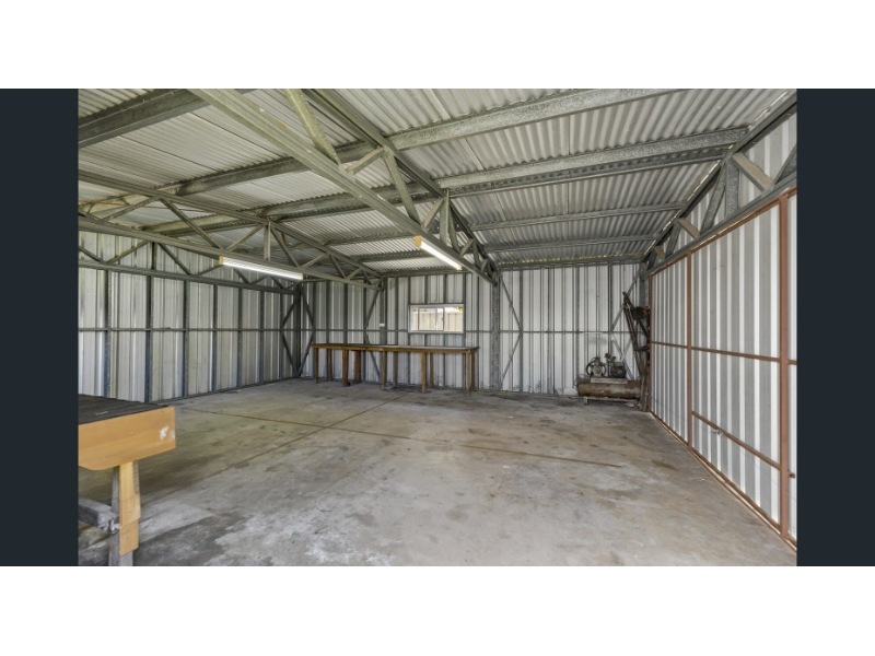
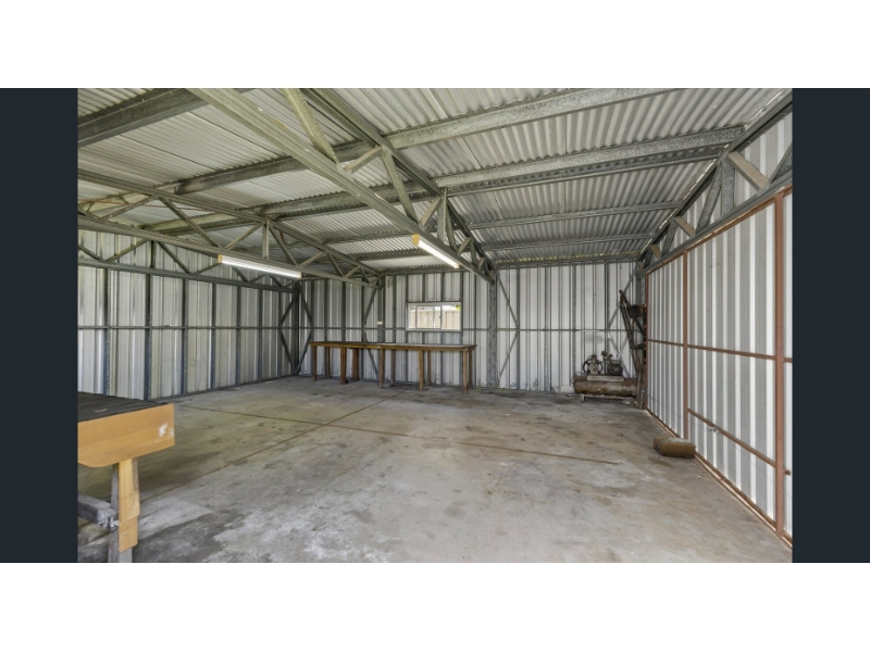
+ cardboard box (673, 446)
